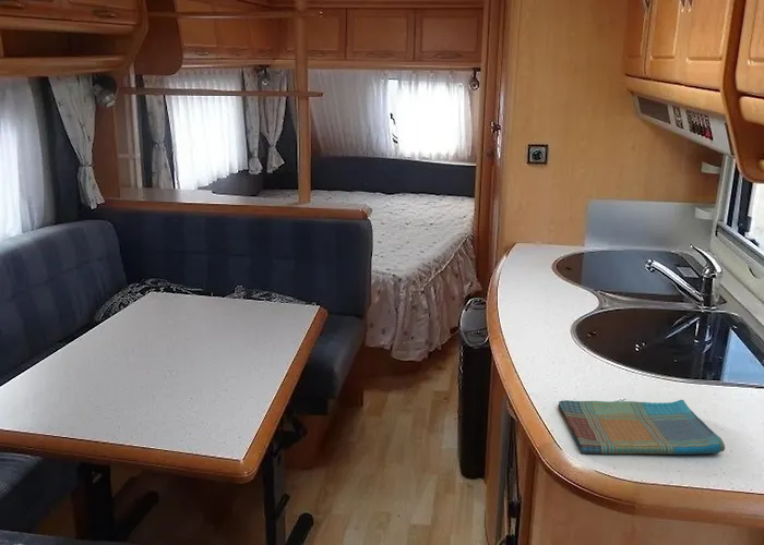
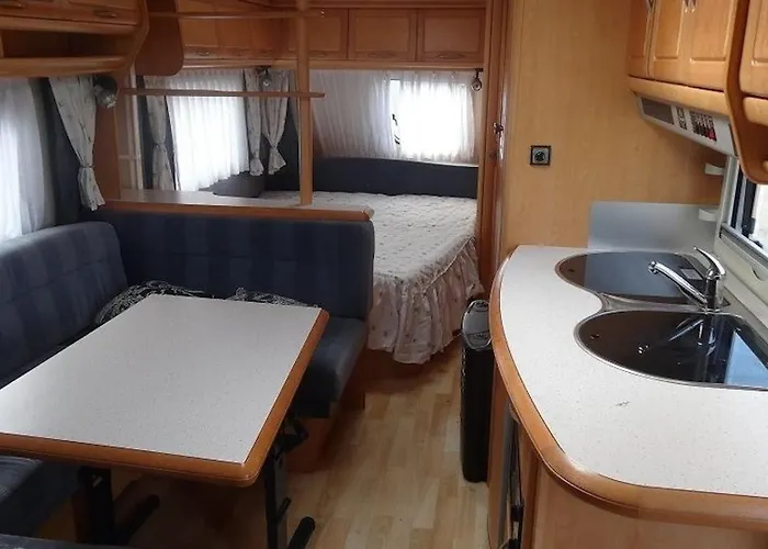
- dish towel (636, 424)
